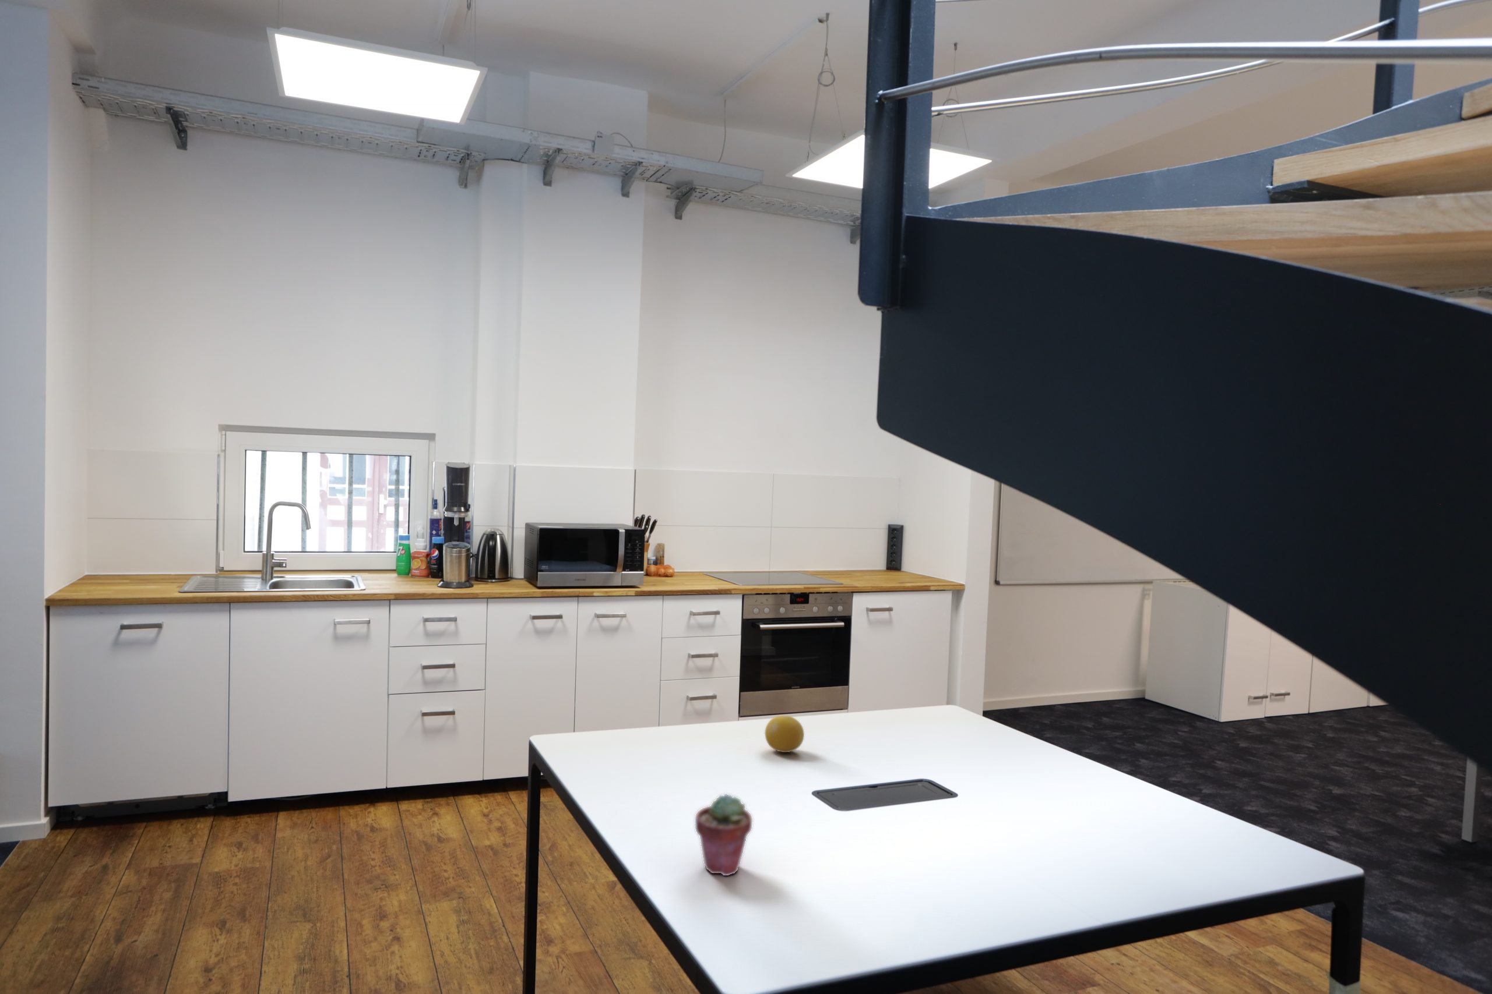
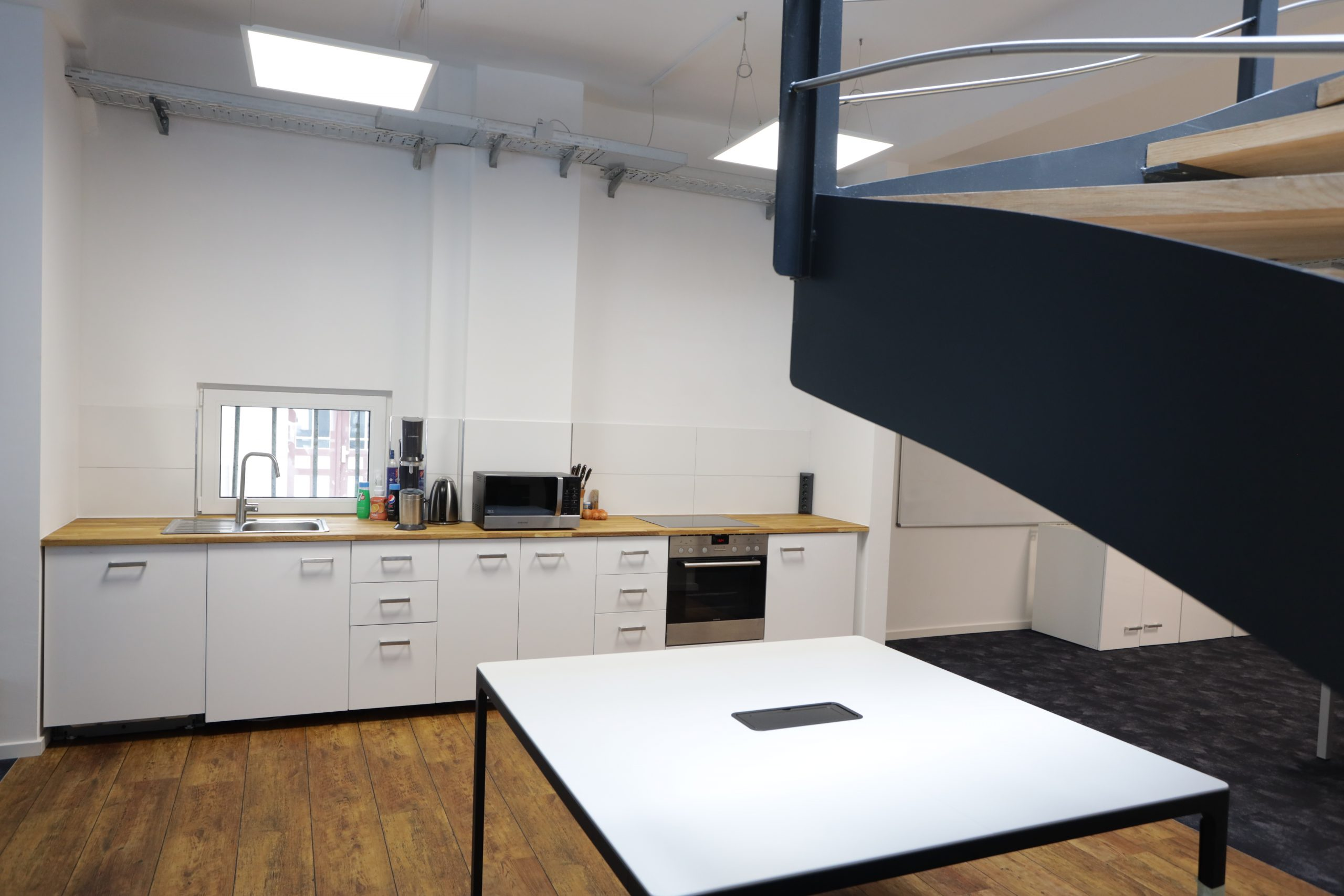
- potted succulent (724, 831)
- fruit (784, 733)
